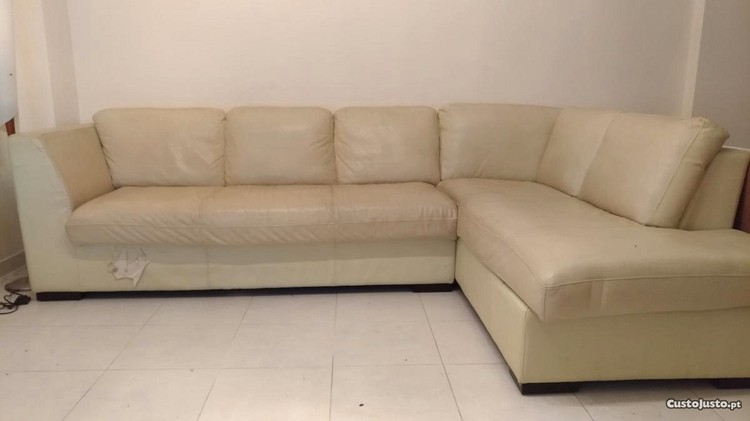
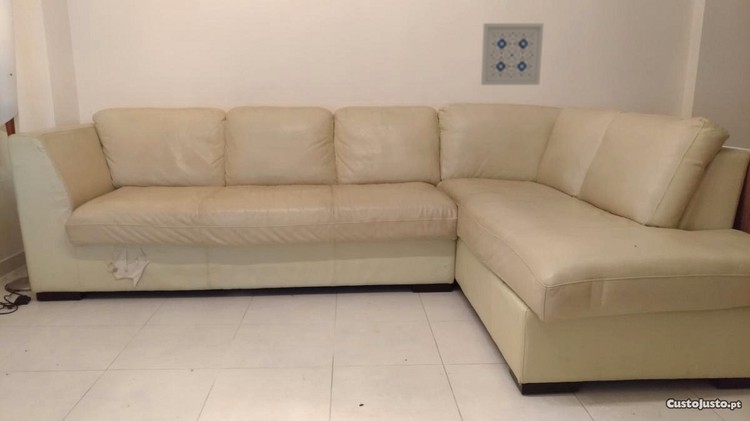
+ wall art (511, 54)
